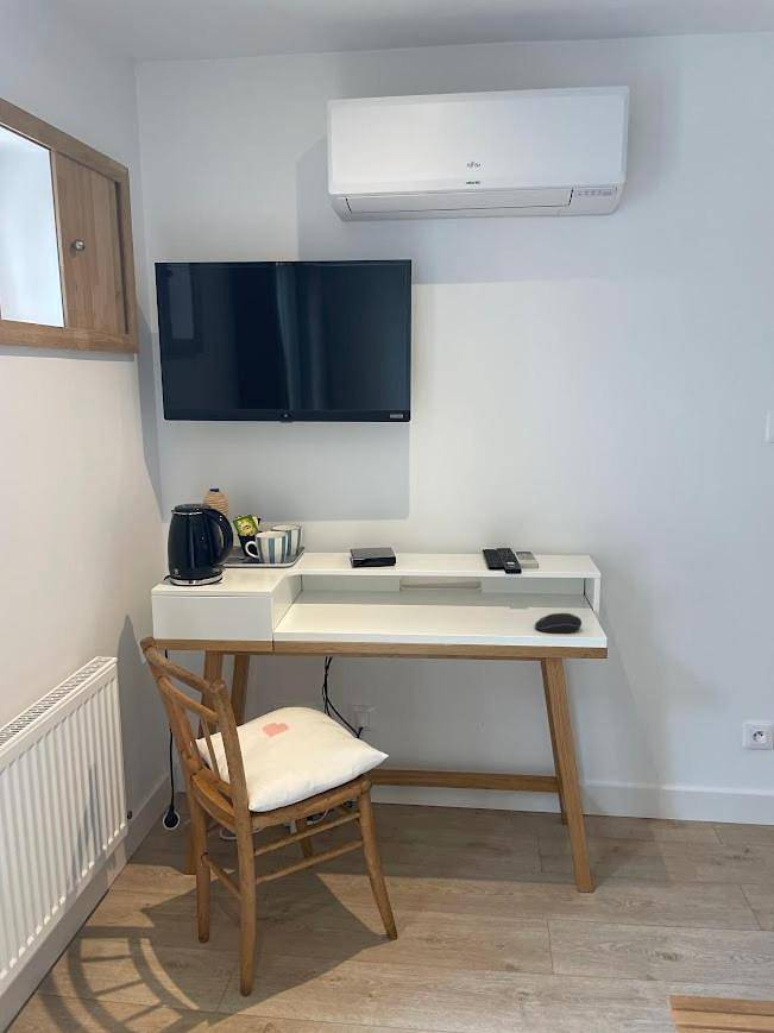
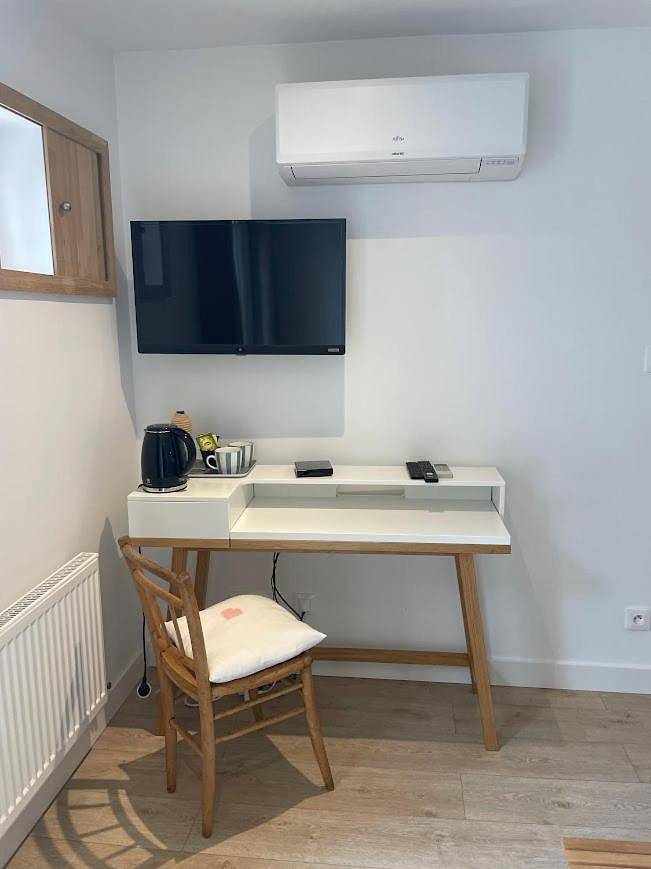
- computer mouse (558, 621)
